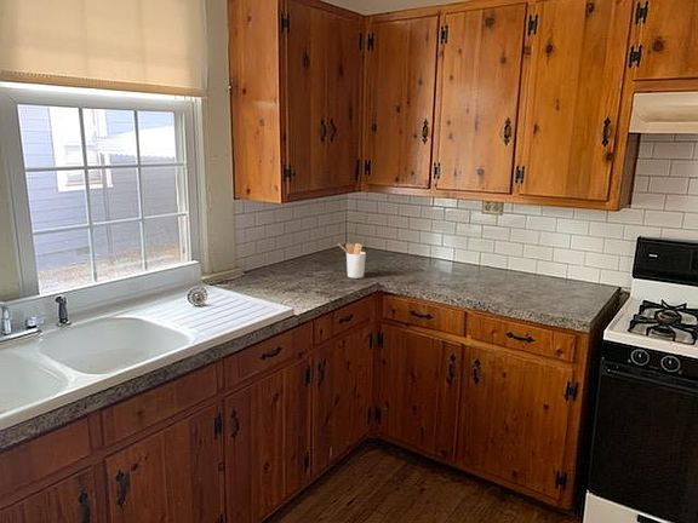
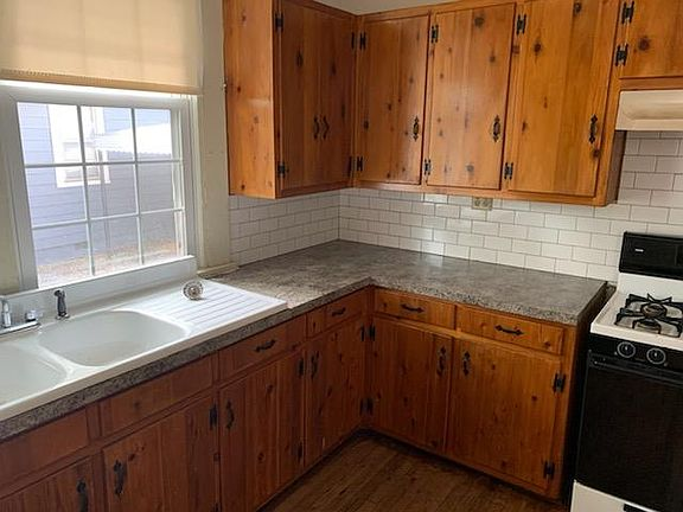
- utensil holder (350, 259)
